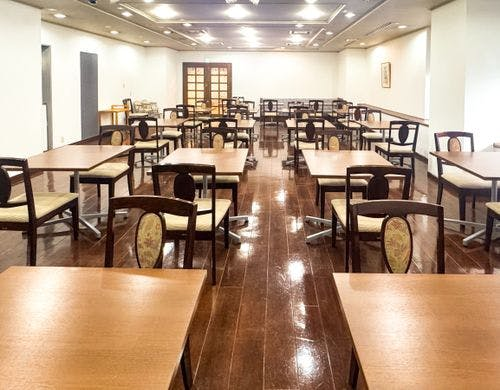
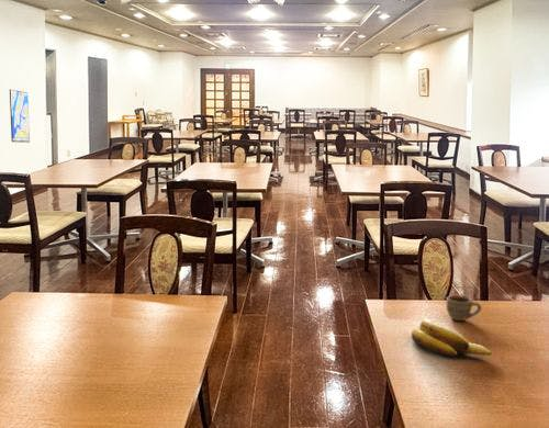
+ banana (449, 333)
+ wall art (20, 116)
+ cup (463, 308)
